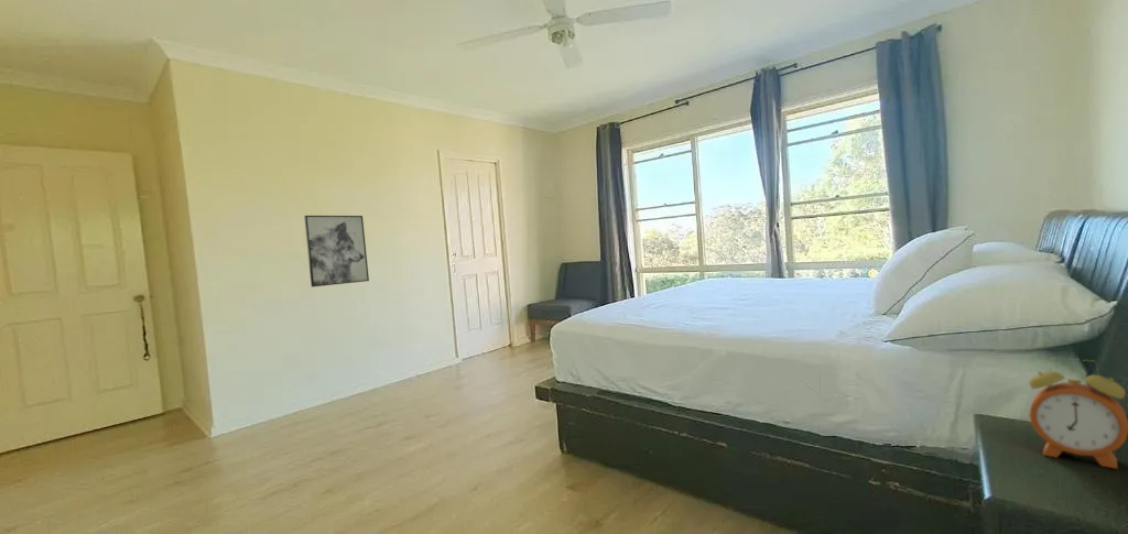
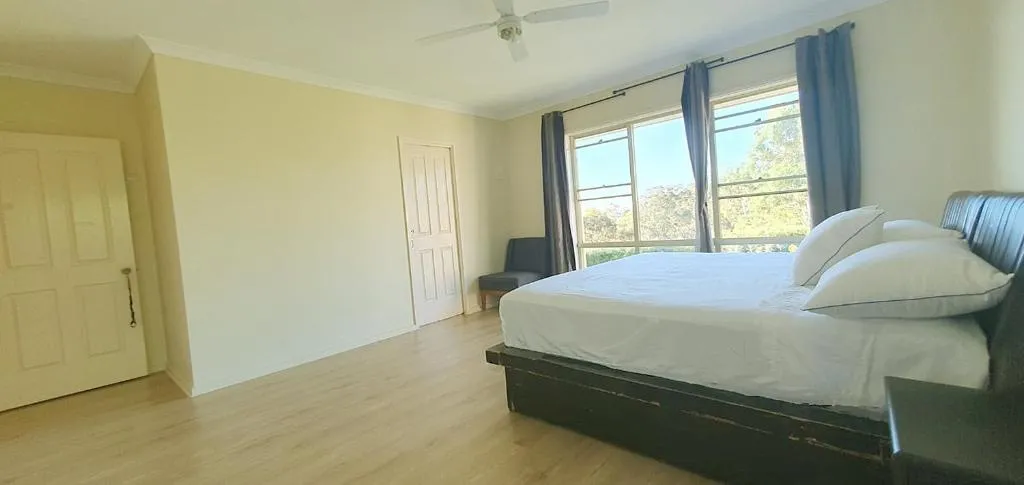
- wall art (337, 249)
- alarm clock (1075, 408)
